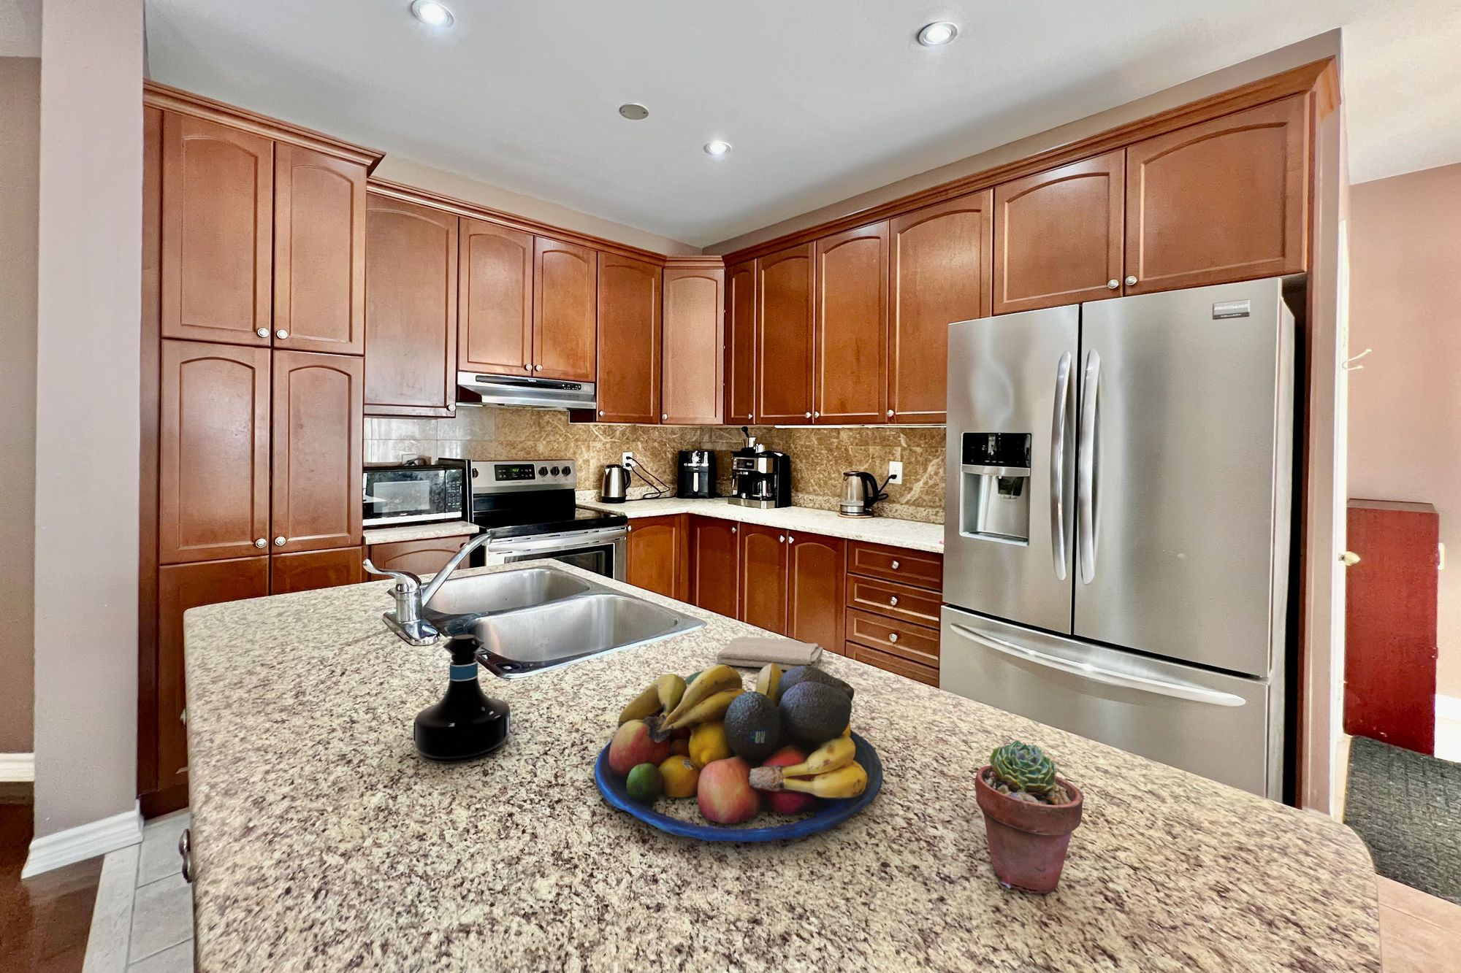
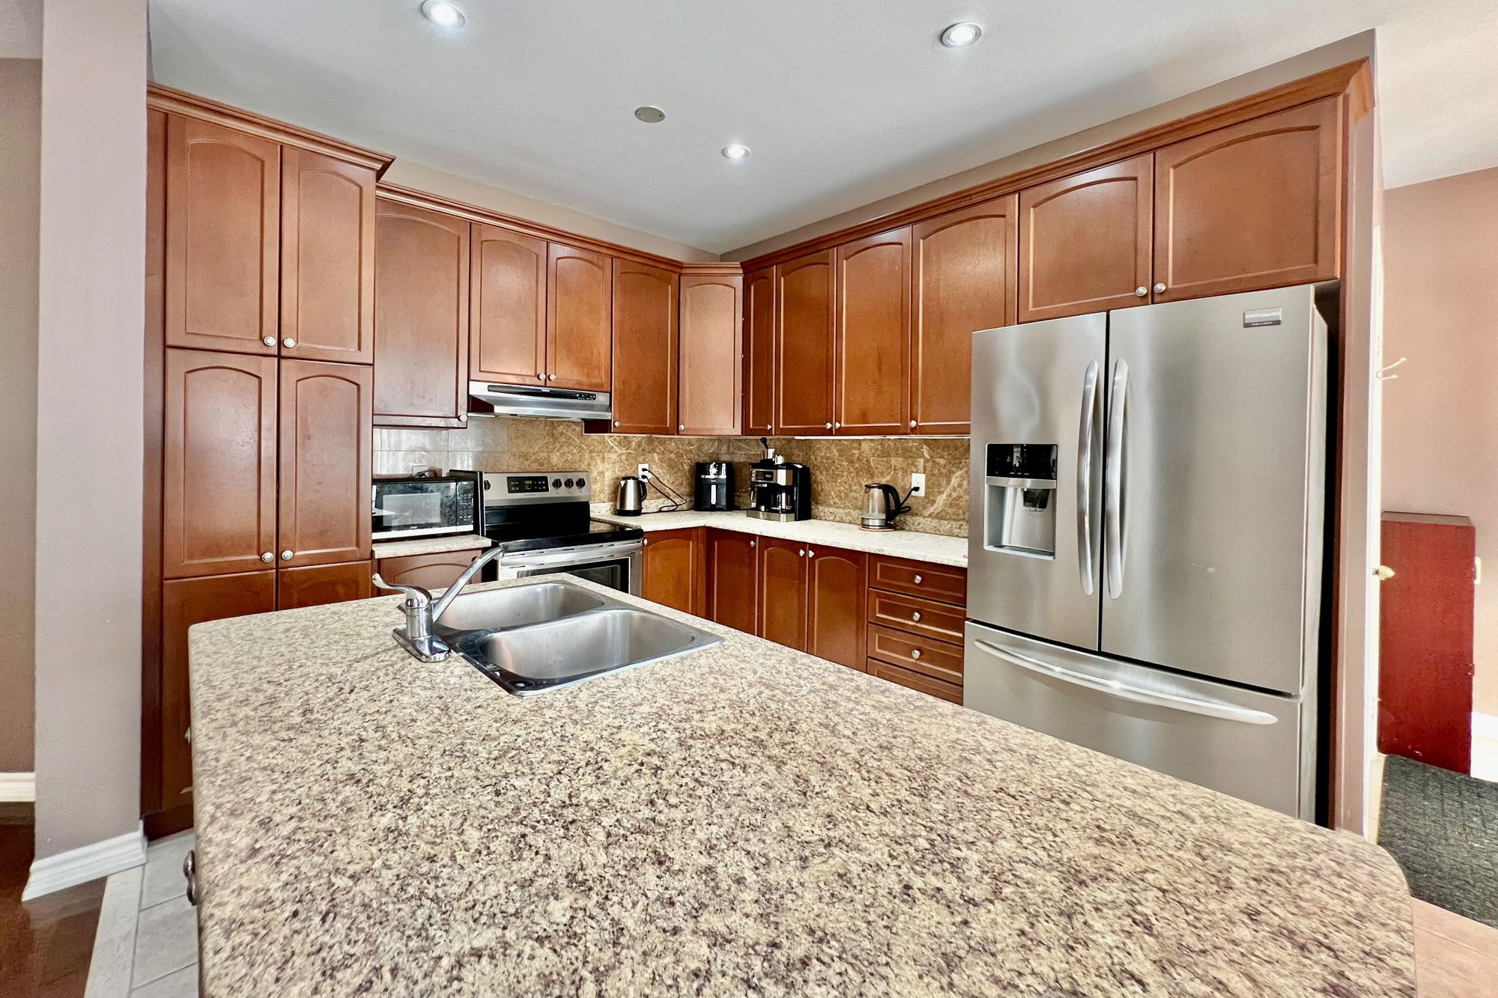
- fruit bowl (736, 712)
- tequila bottle (463, 691)
- washcloth (770, 653)
- potted succulent (1027, 809)
